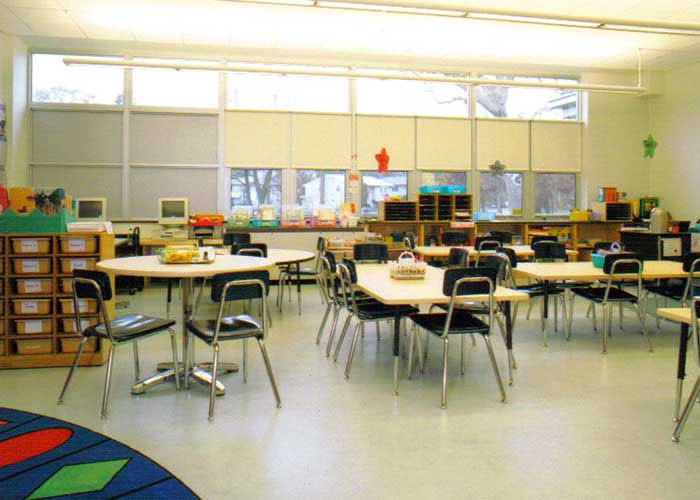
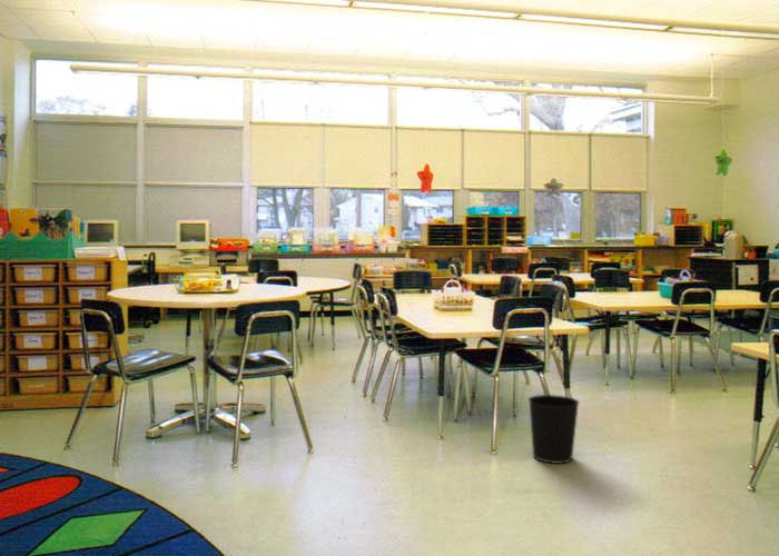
+ wastebasket (552, 428)
